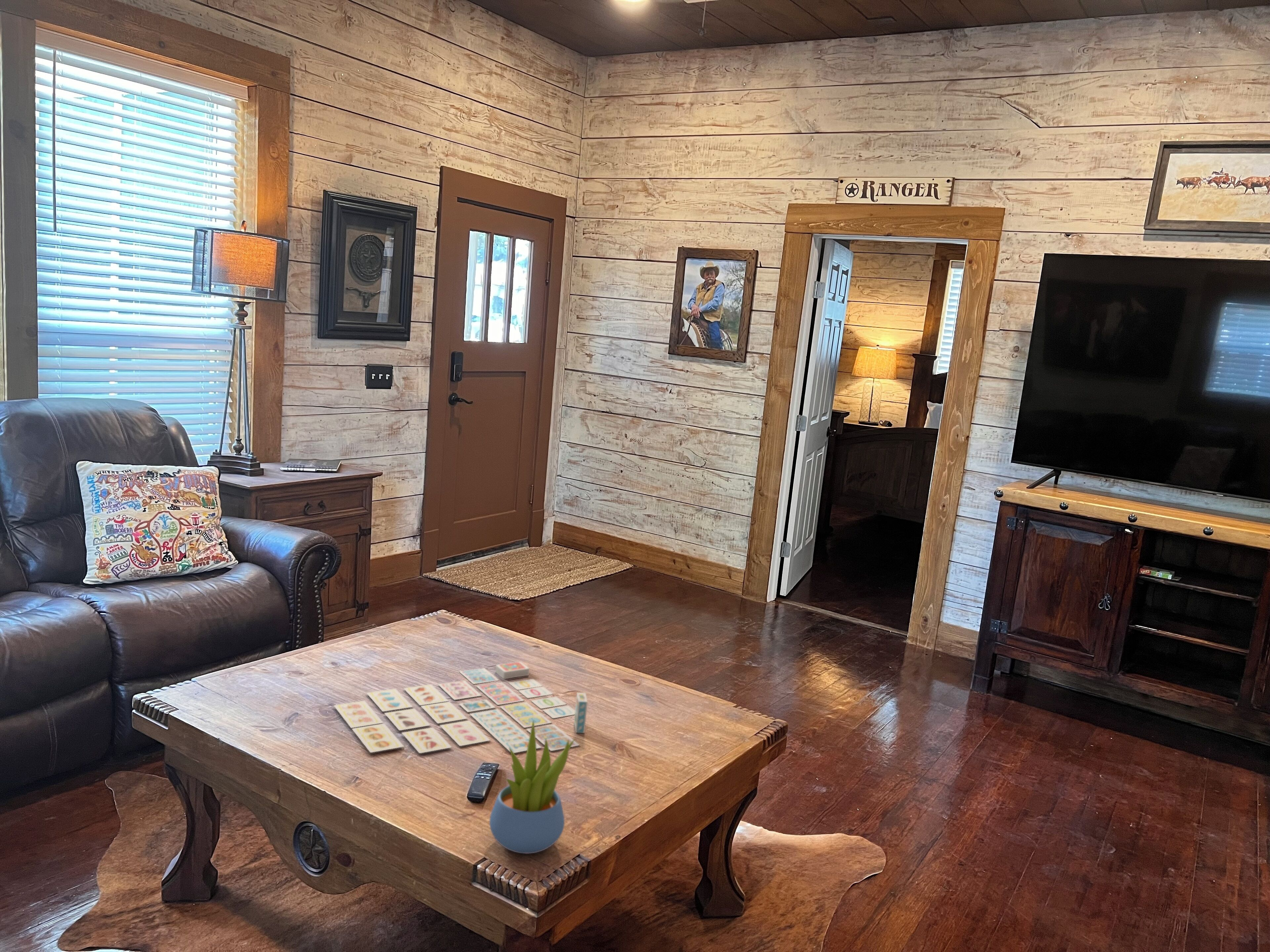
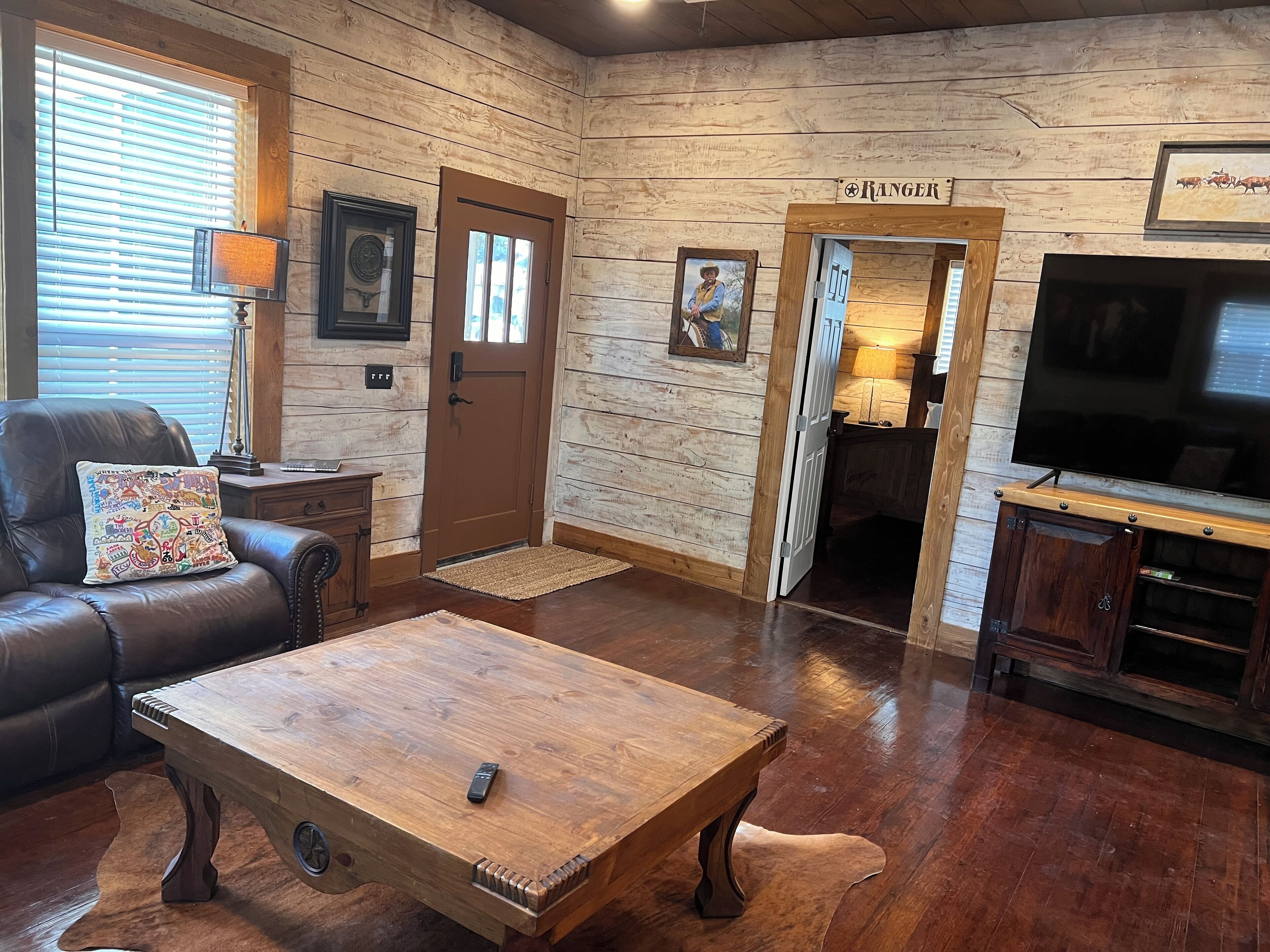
- board game (465, 698)
- succulent plant (532, 788)
